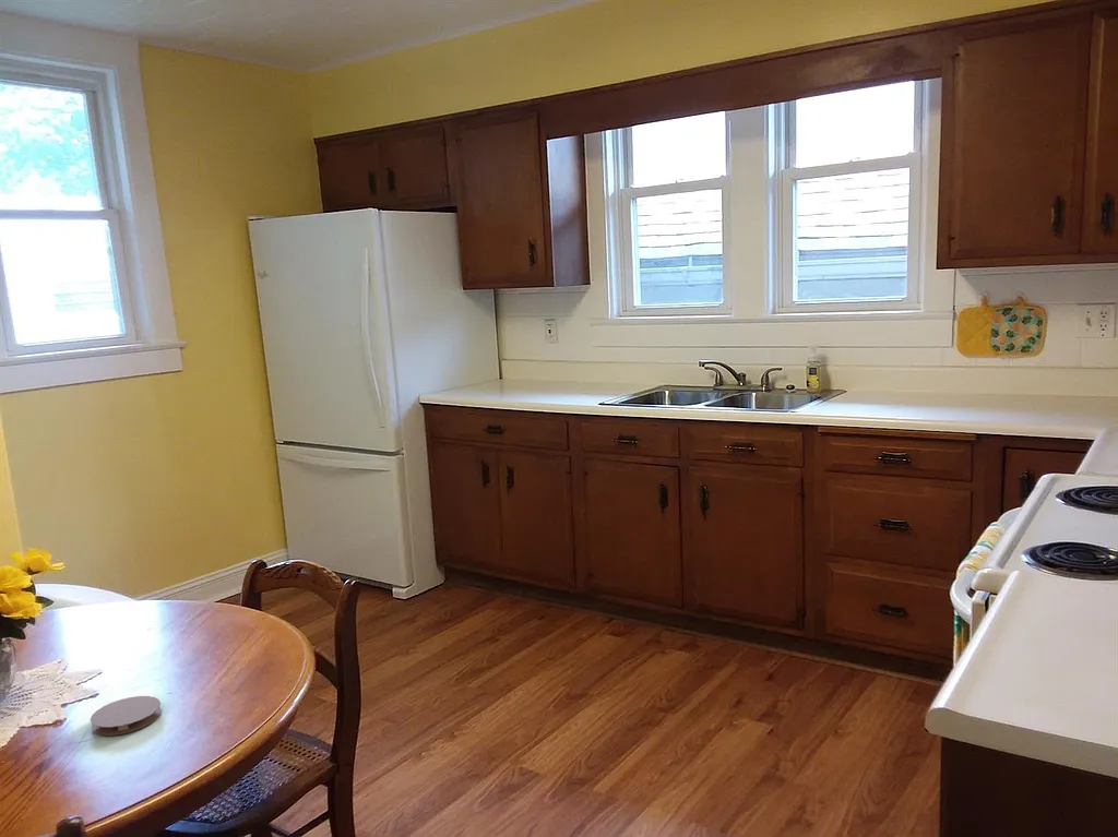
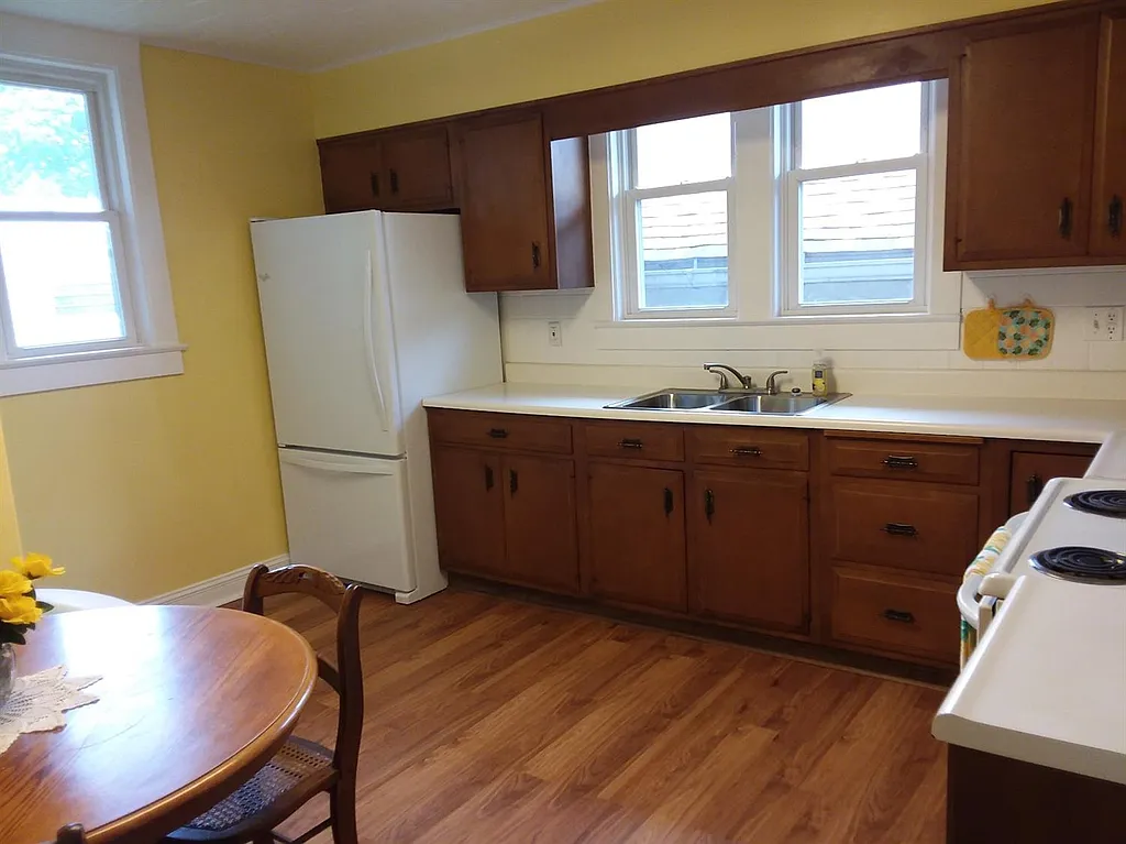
- coaster (126, 715)
